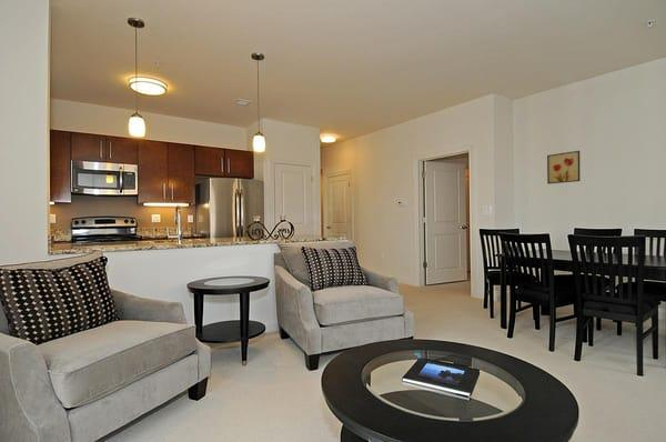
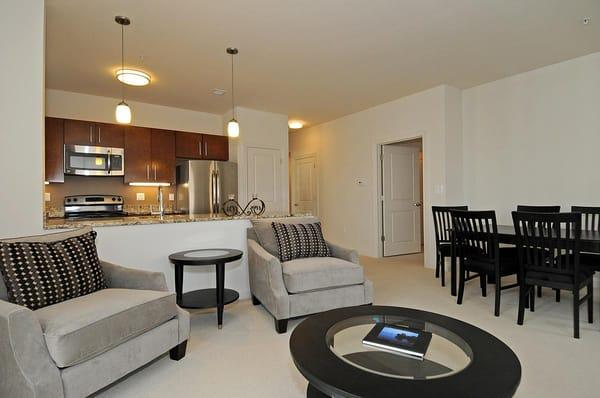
- wall art (563, 168)
